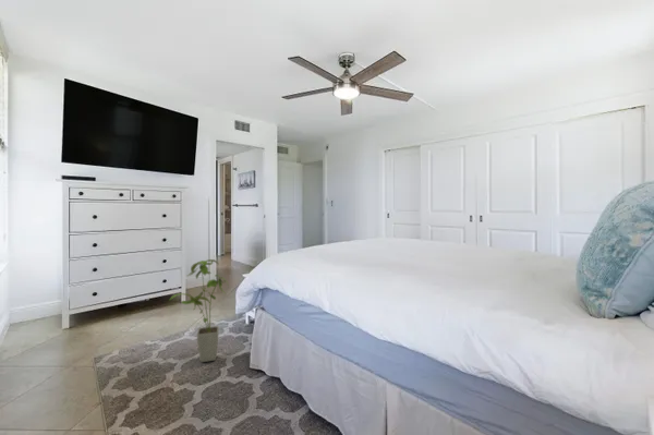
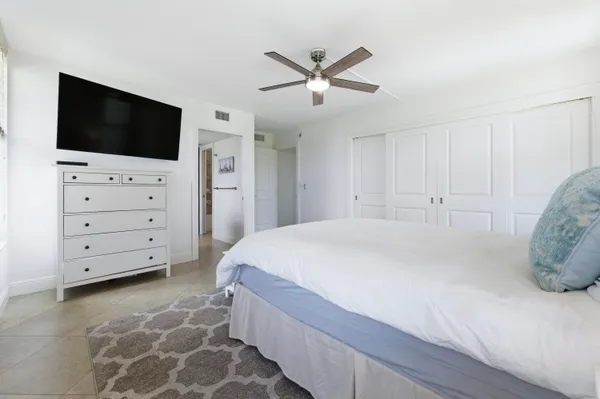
- house plant (201, 309)
